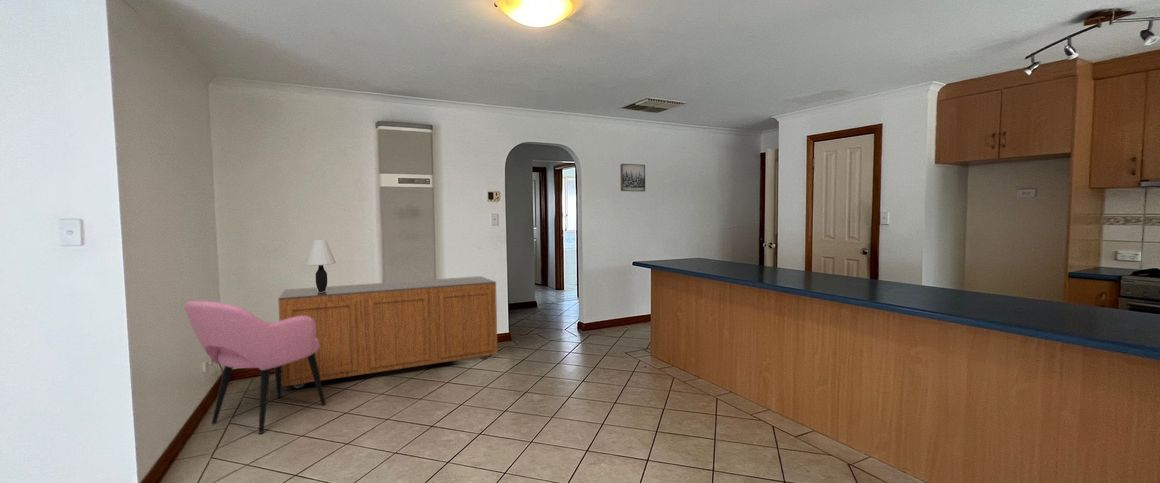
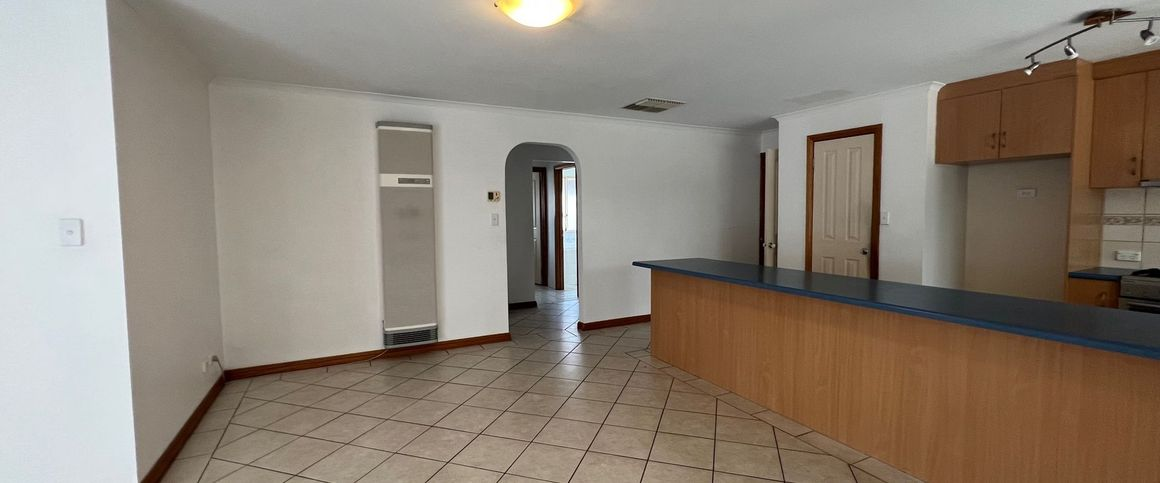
- armchair (260, 355)
- table lamp (320, 265)
- sideboard (396, 326)
- wall art (633, 177)
